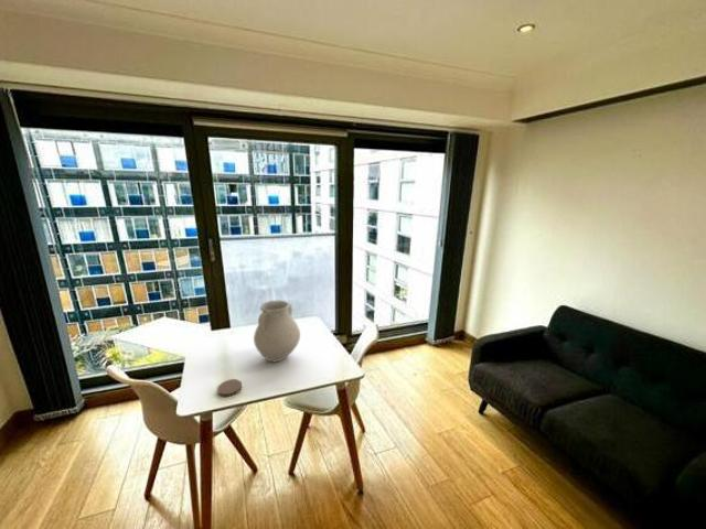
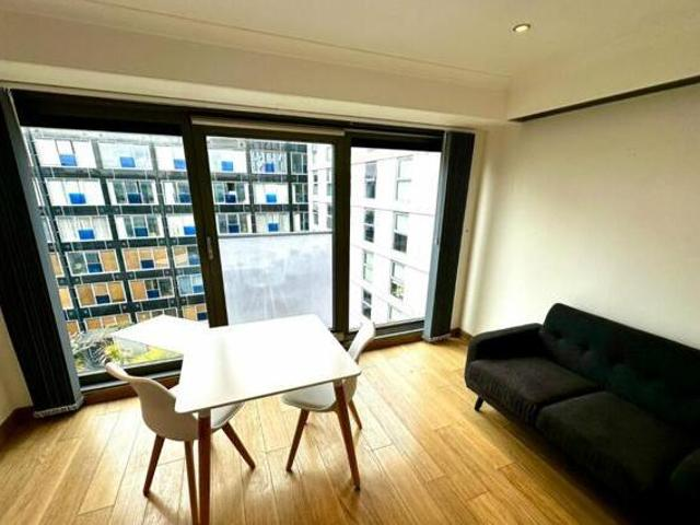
- coaster (229, 387)
- vase (277, 331)
